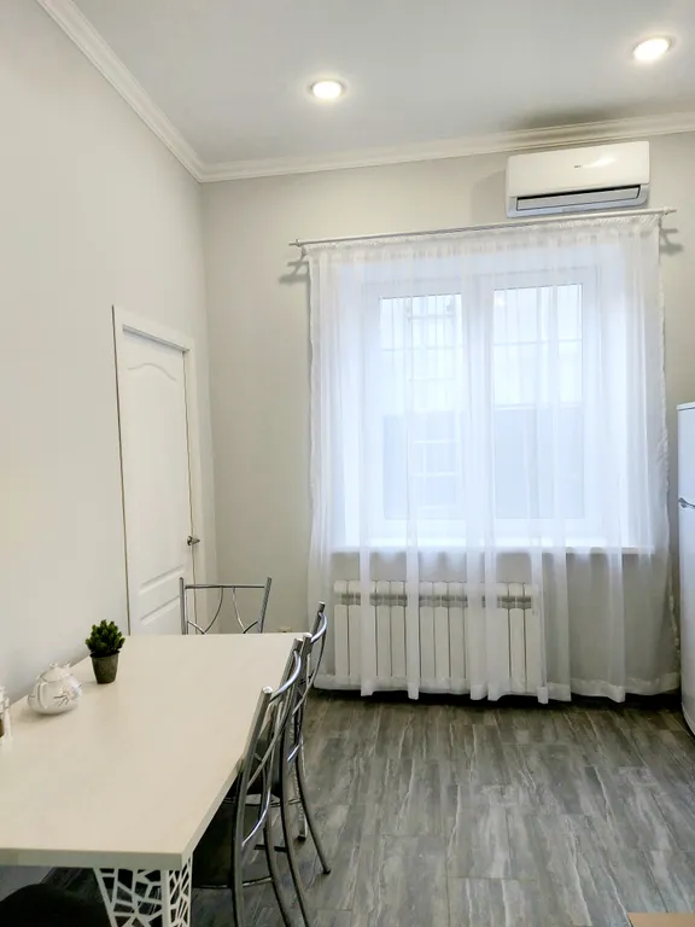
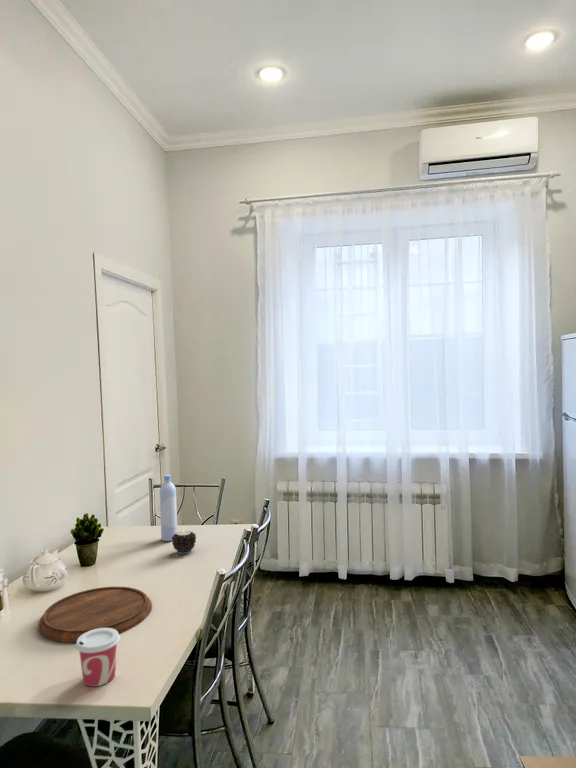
+ bottle (168, 507)
+ cutting board (97, 610)
+ cup (98, 657)
+ candle (184, 540)
